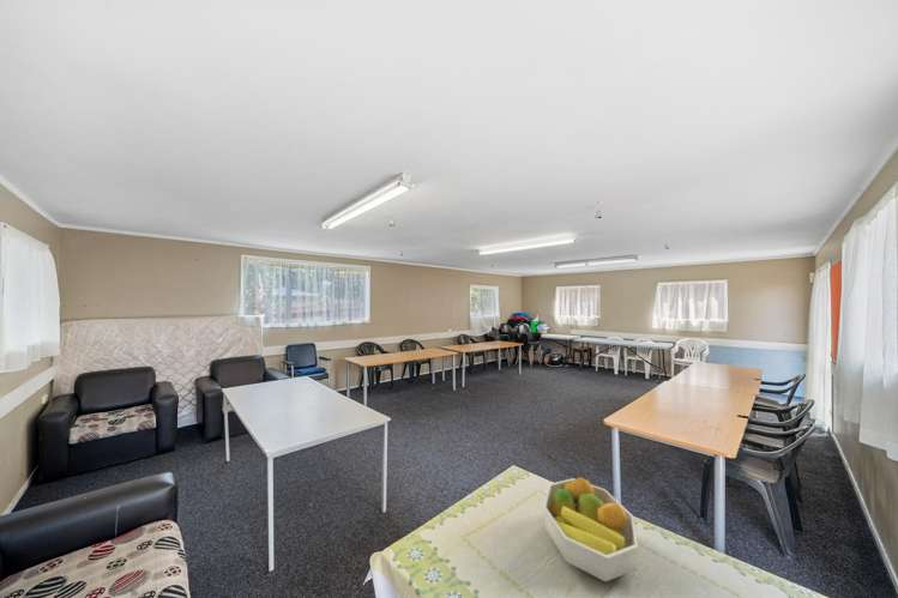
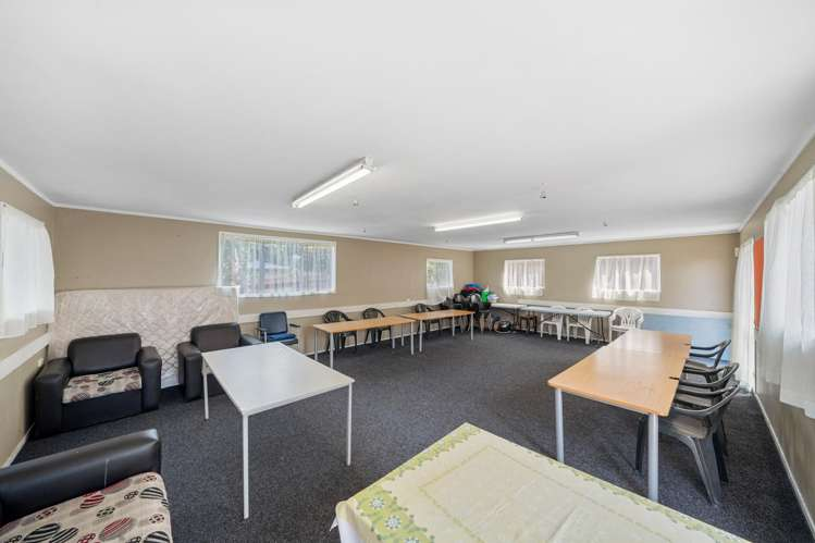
- fruit bowl (586, 519)
